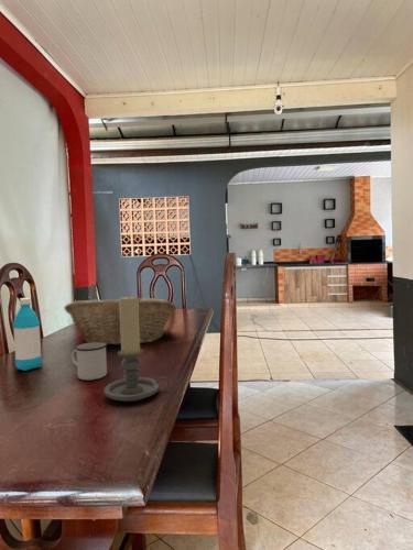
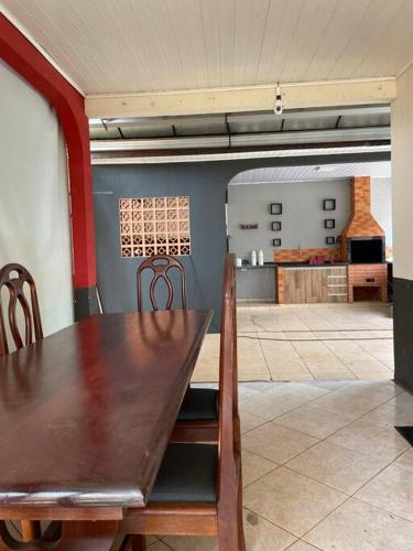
- mug (87, 360)
- water bottle (26, 333)
- candle holder (135, 344)
- fruit basket (119, 317)
